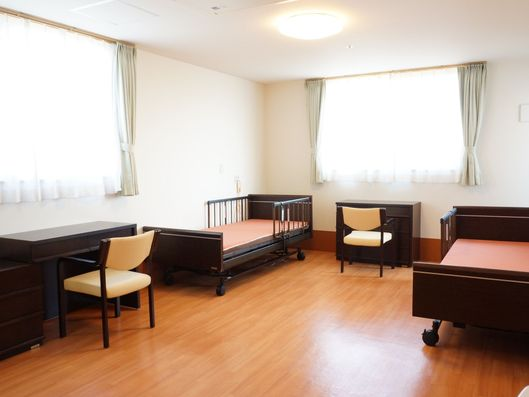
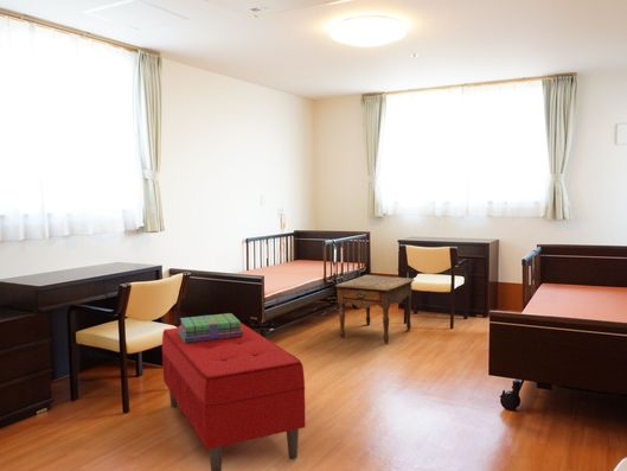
+ bench (225, 386)
+ side table (375, 305)
+ stack of books (210, 326)
